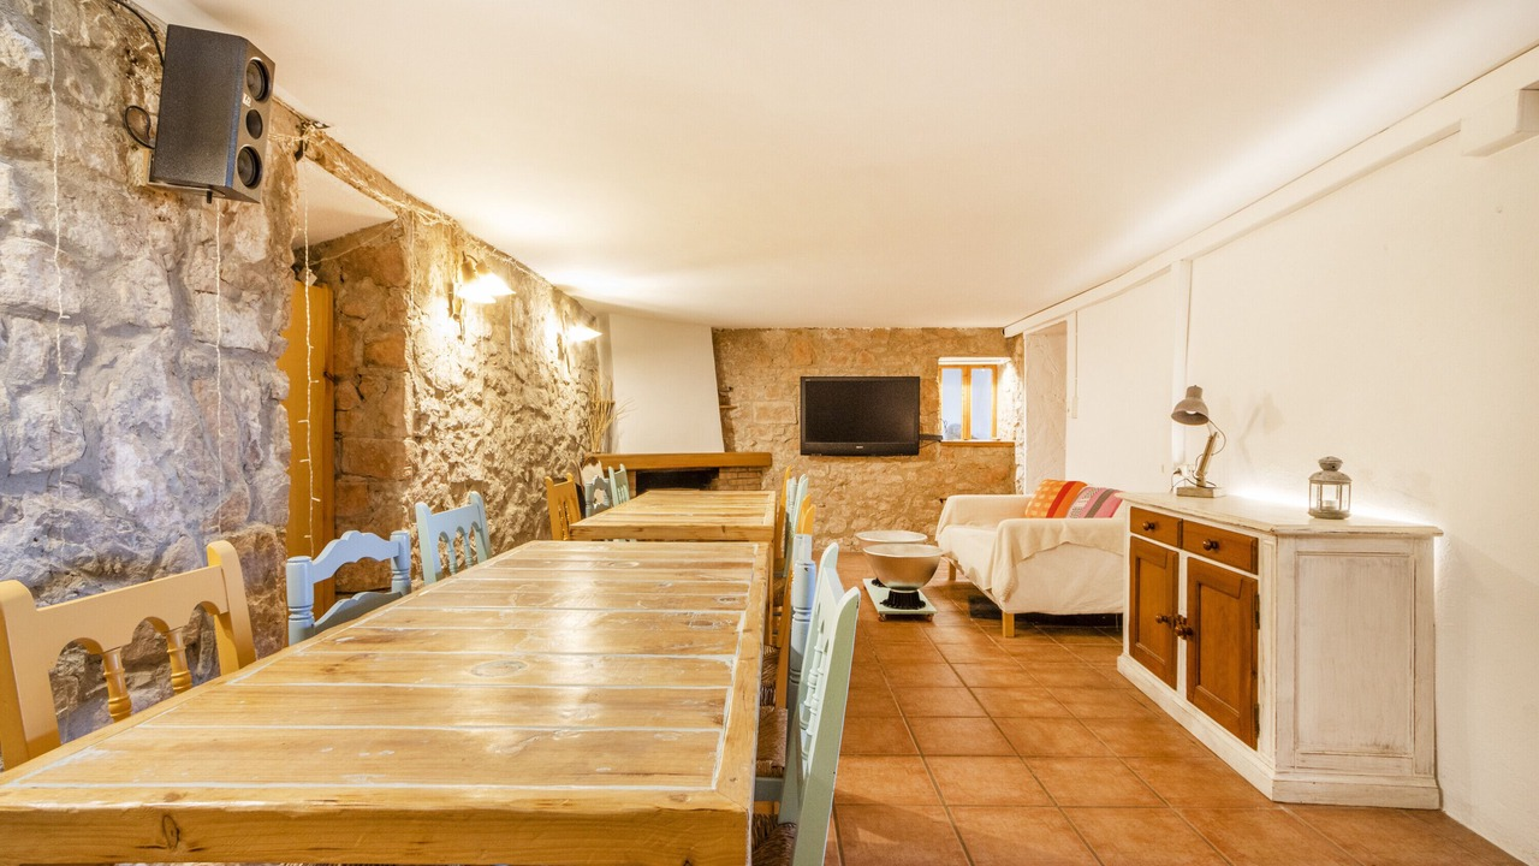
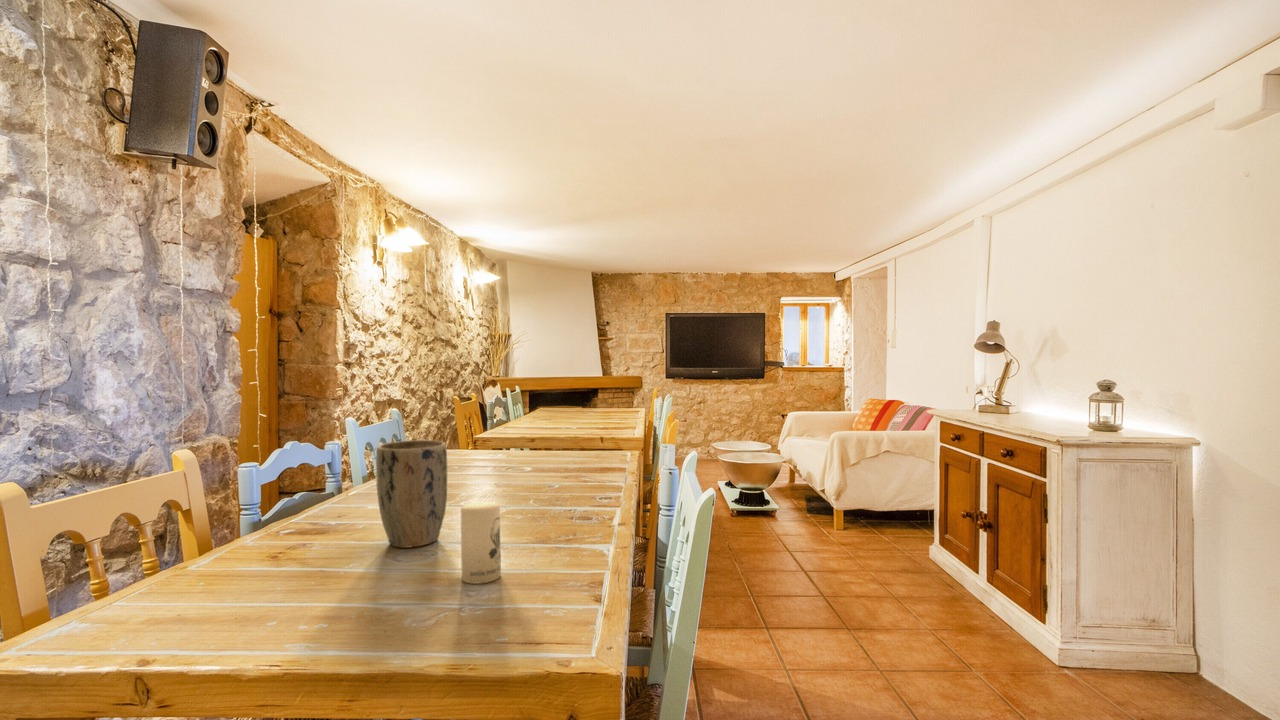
+ candle (480, 541)
+ plant pot (412, 492)
